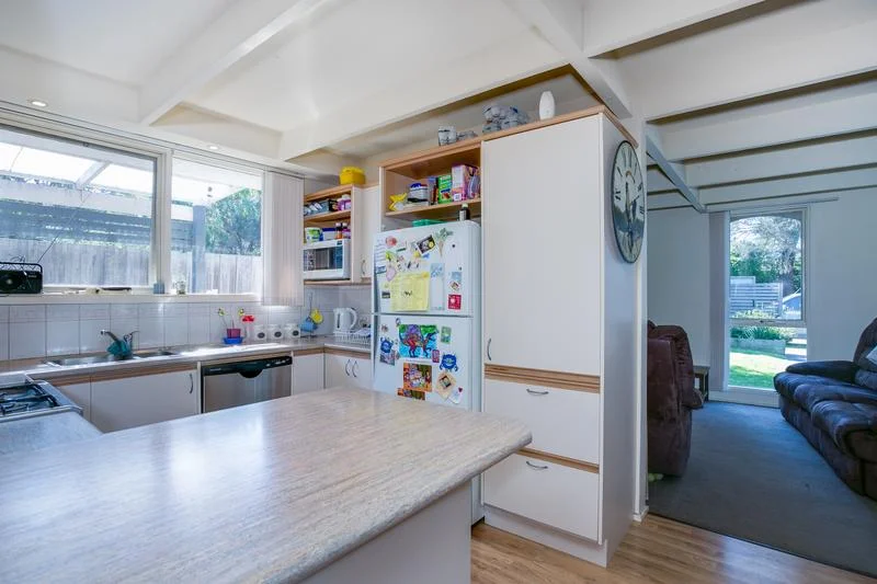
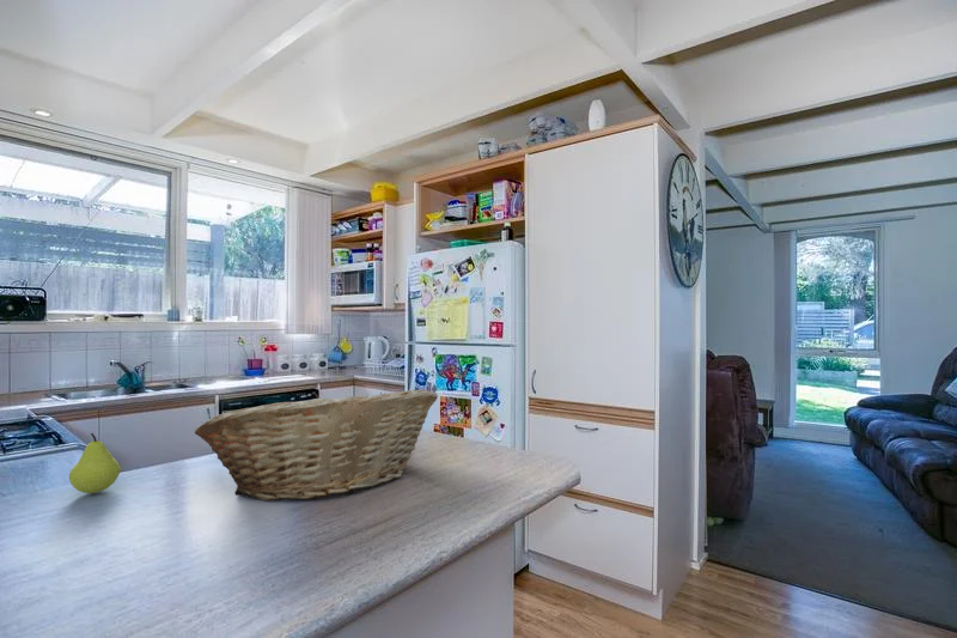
+ fruit basket (327, 432)
+ fruit (95, 462)
